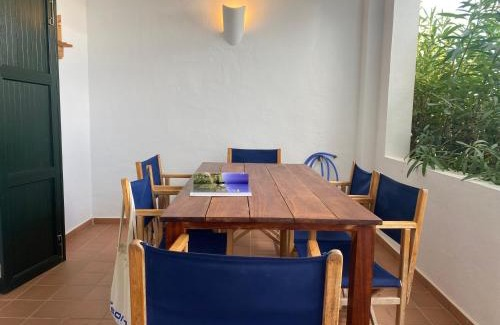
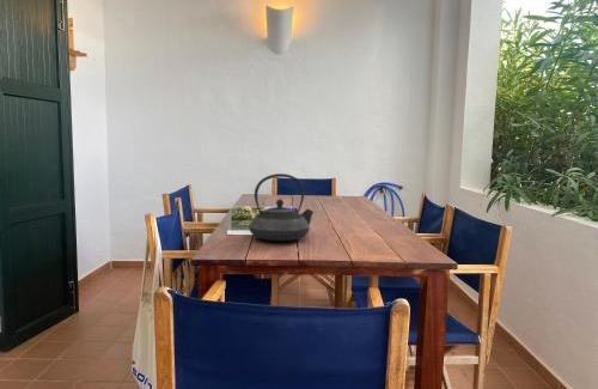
+ teapot (283, 207)
